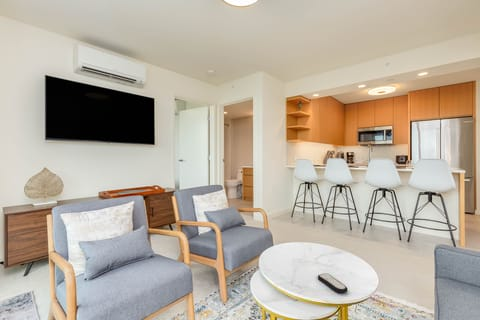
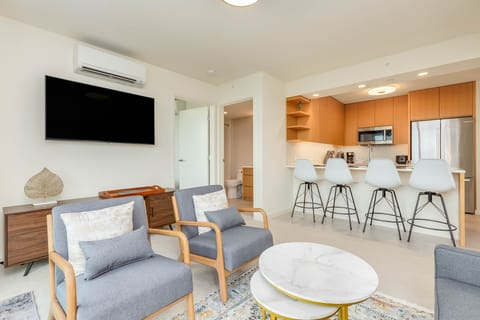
- remote control (332, 282)
